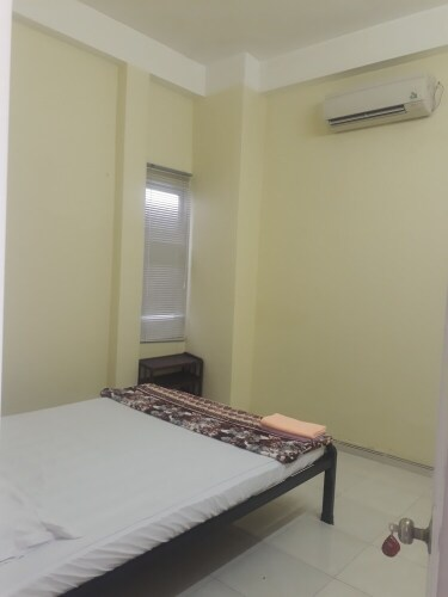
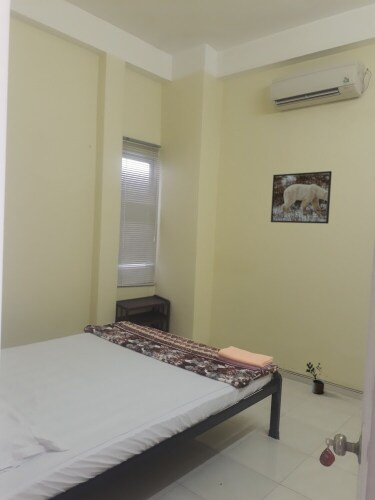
+ potted plant (315, 377)
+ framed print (299, 198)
